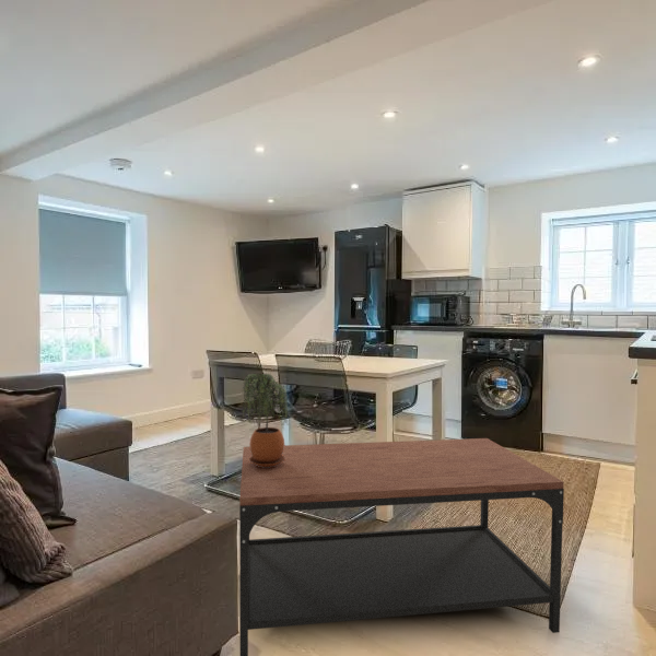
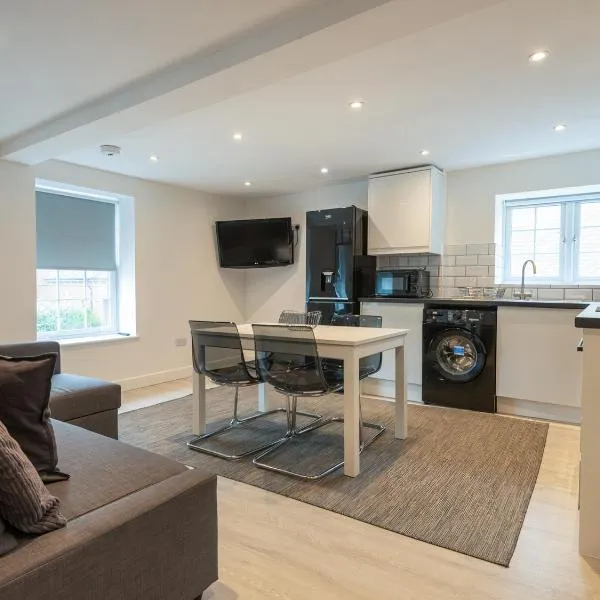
- potted plant (266, 419)
- coffee table (386, 531)
